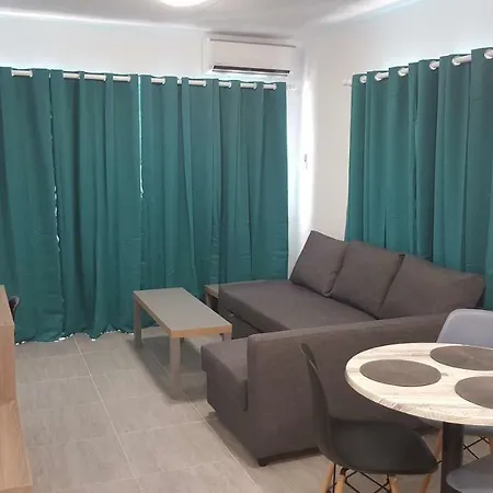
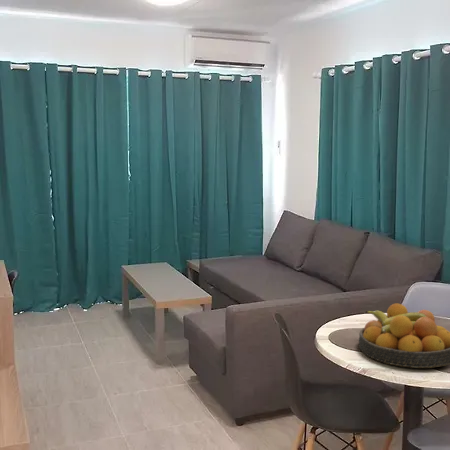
+ fruit bowl (408, 330)
